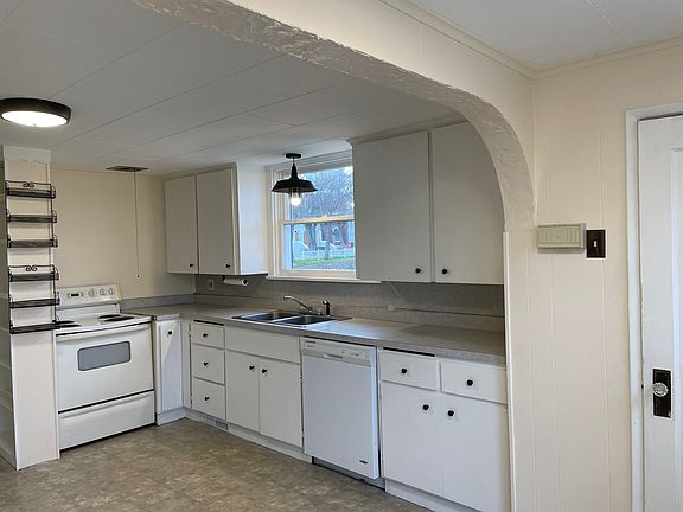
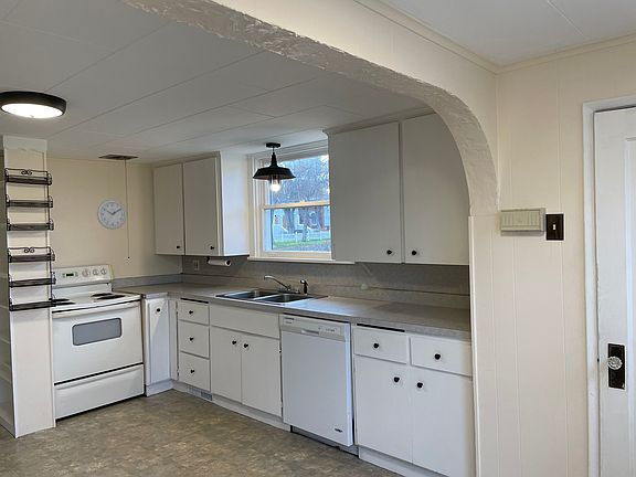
+ wall clock (112, 214)
